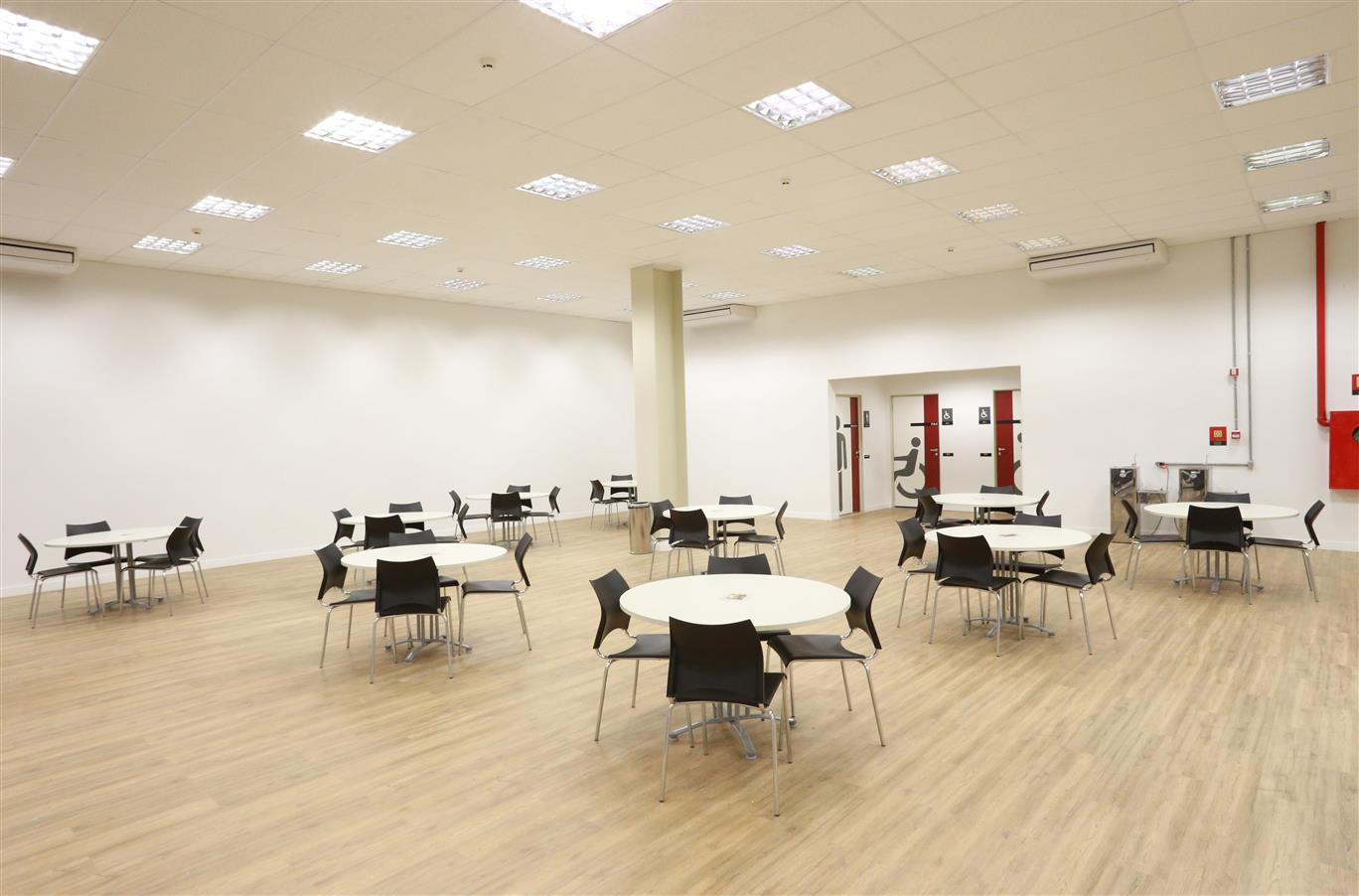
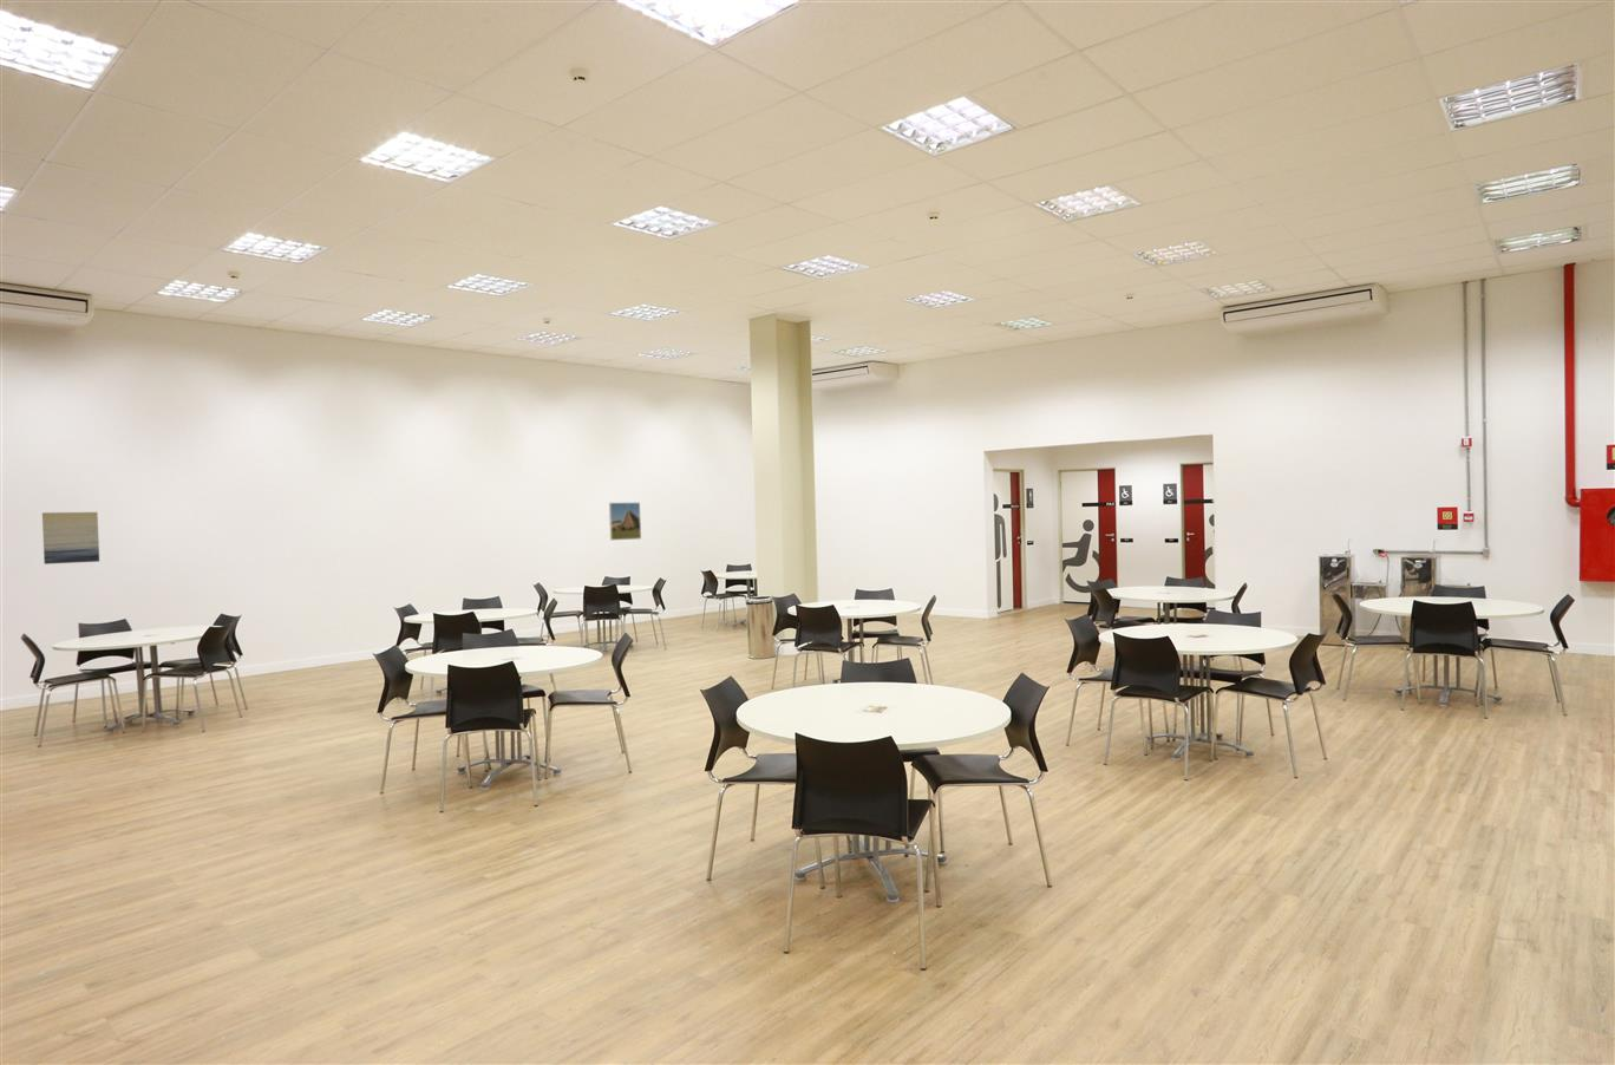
+ wall art (71, 537)
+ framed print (625, 521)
